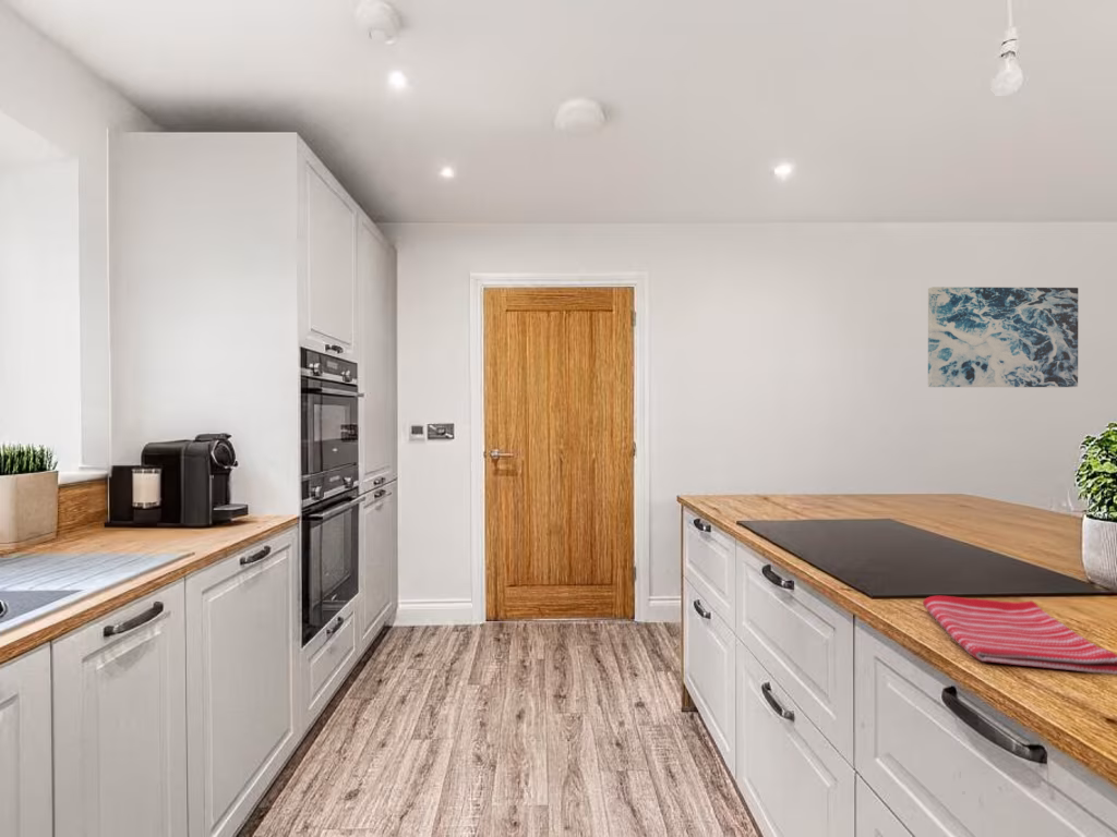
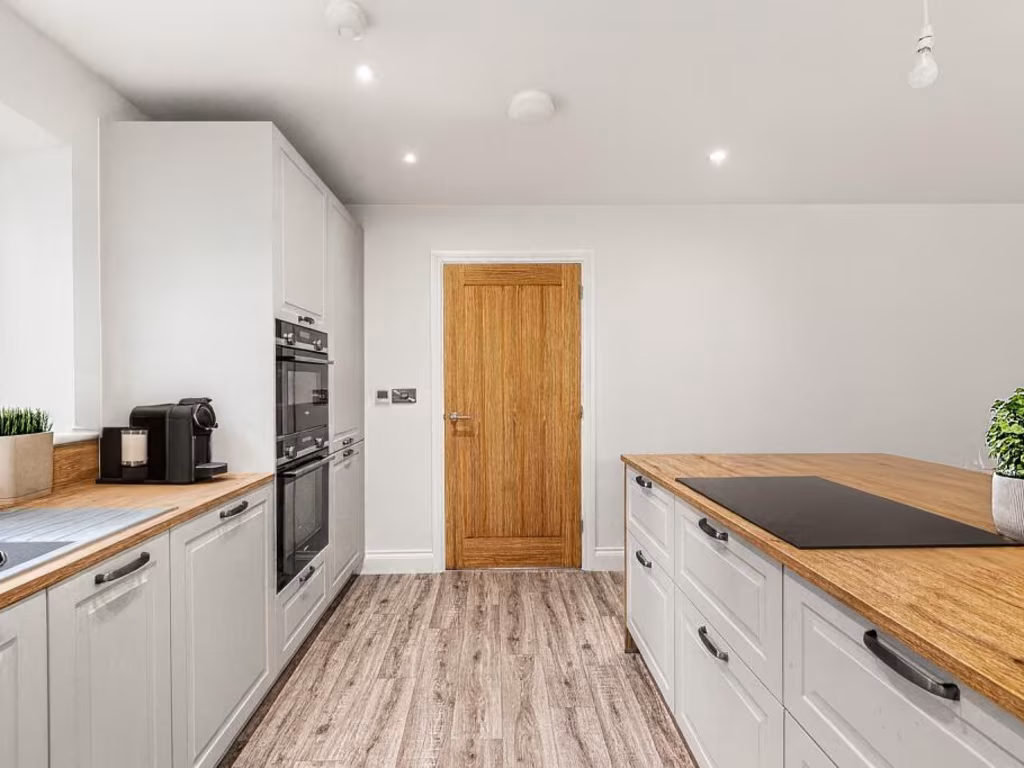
- dish towel (1008, 628)
- wall art (1002, 337)
